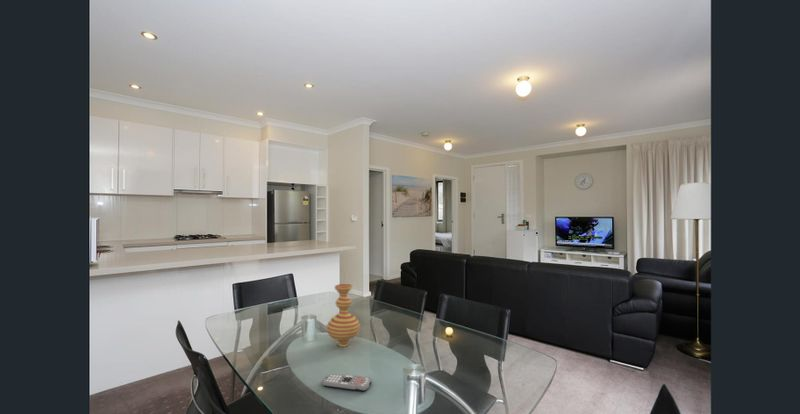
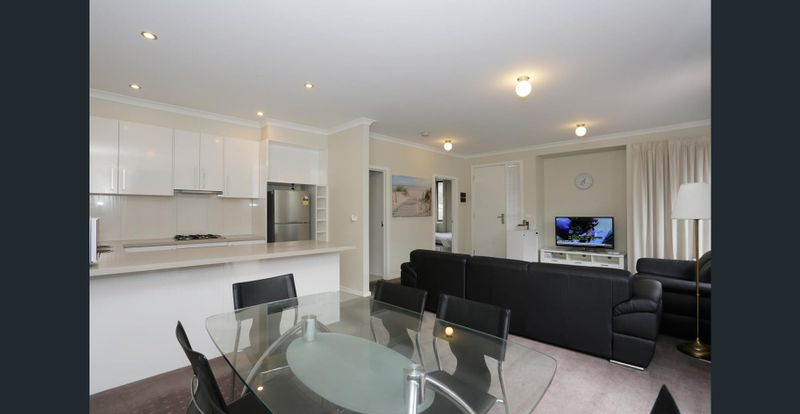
- remote control (346, 382)
- vase (343, 315)
